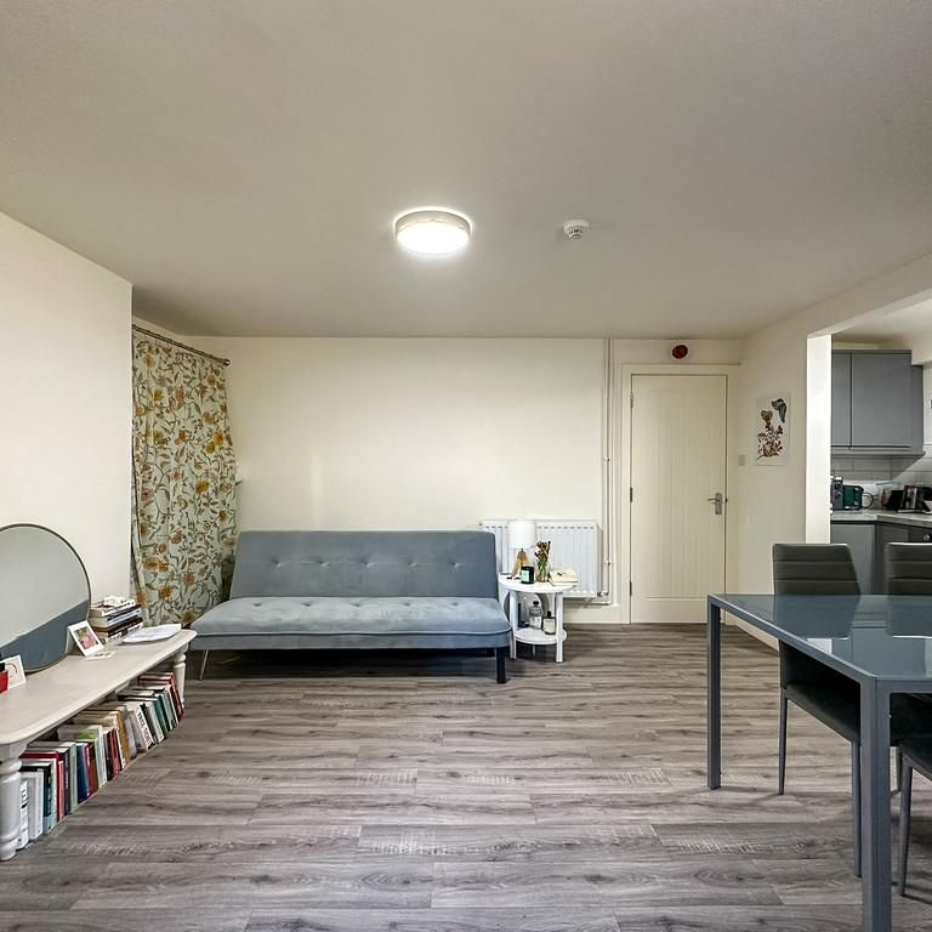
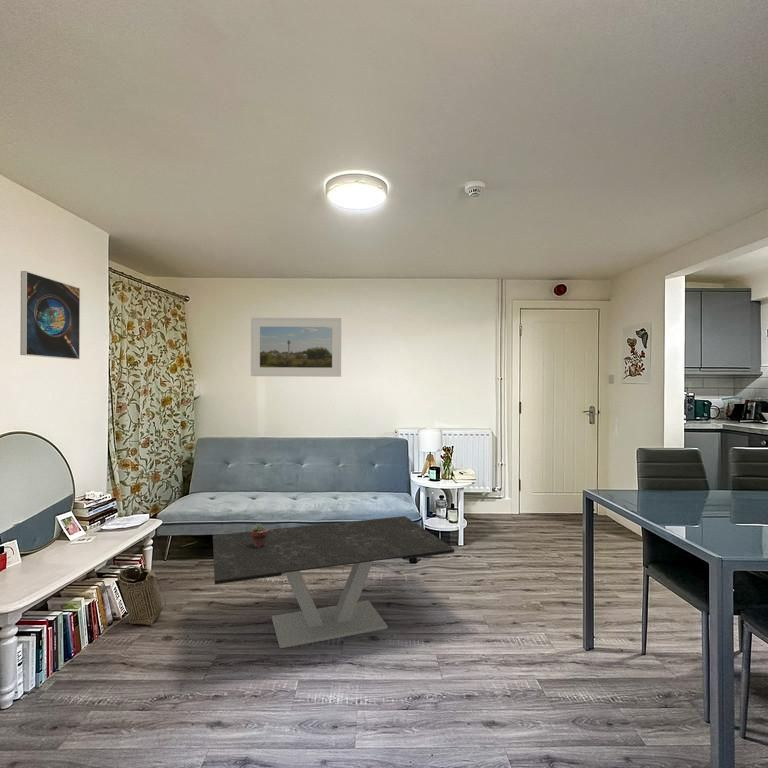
+ basket (143, 593)
+ potted succulent (259, 534)
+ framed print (296, 347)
+ coffee table (324, 567)
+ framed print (52, 318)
